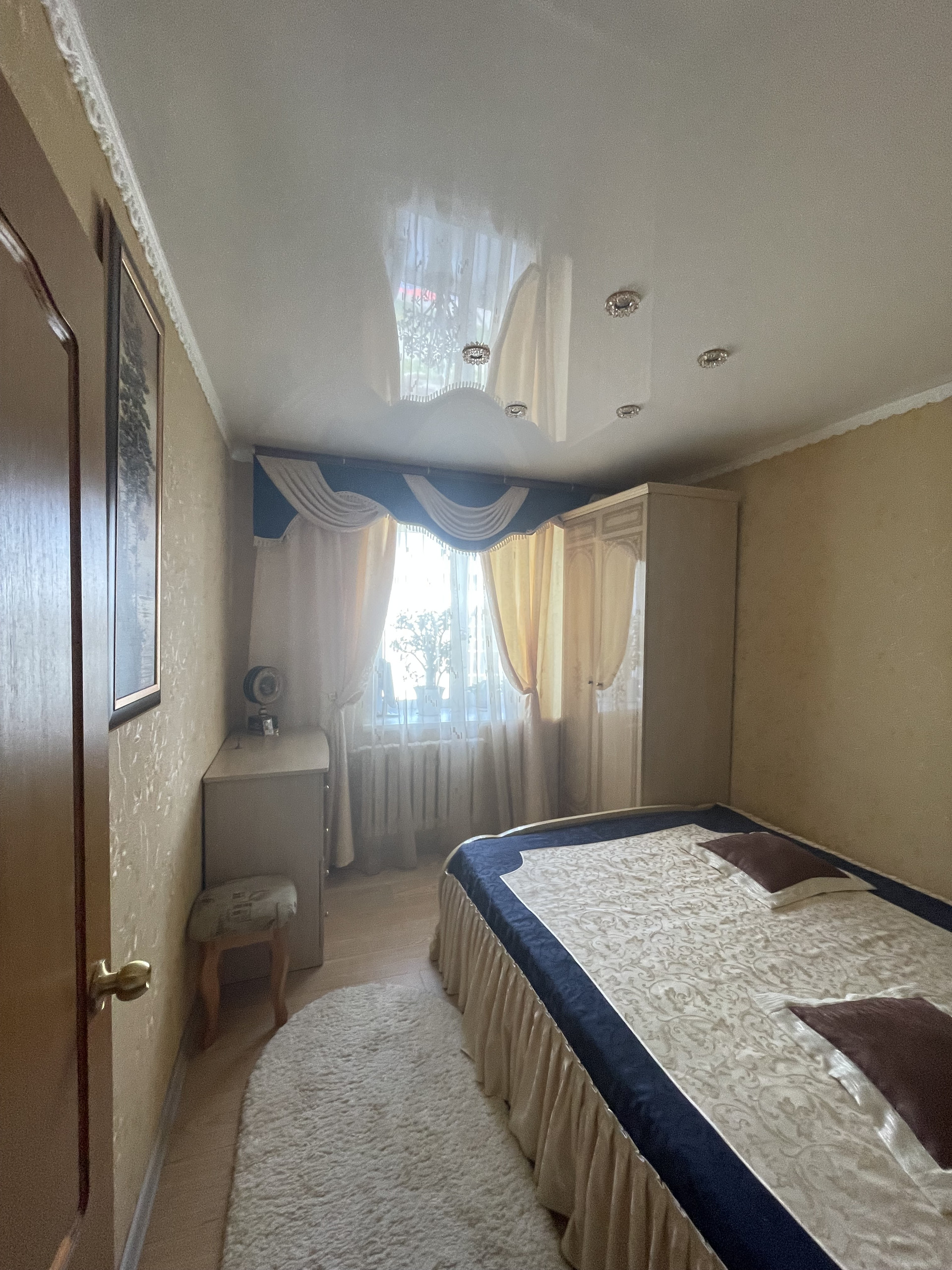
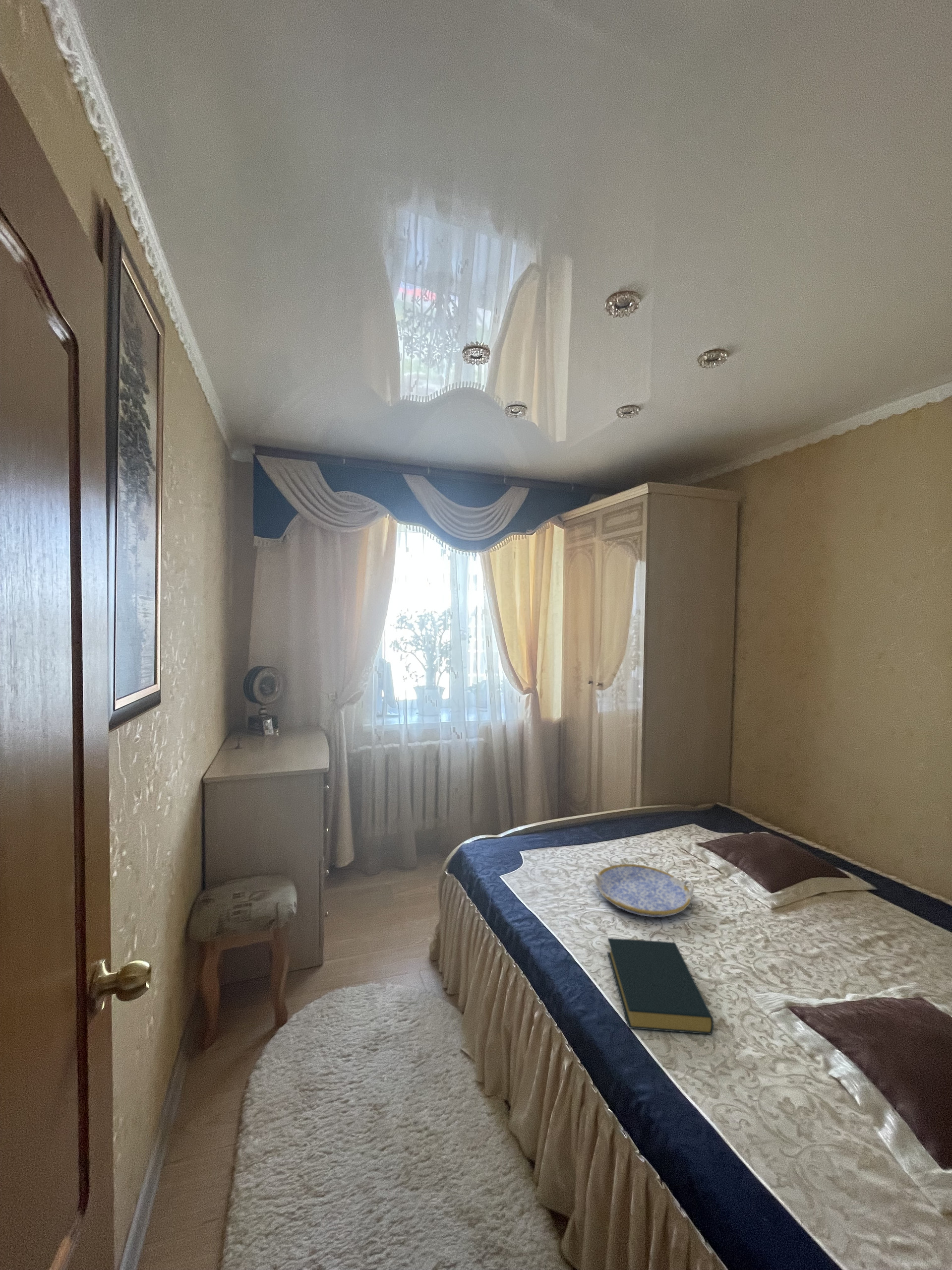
+ hardback book (654, 981)
+ serving tray (642, 888)
